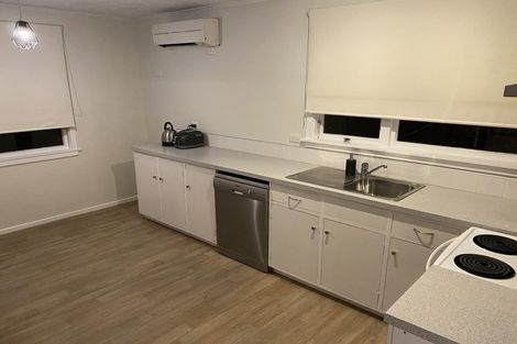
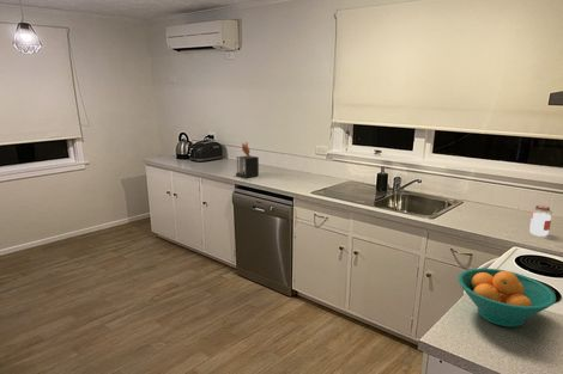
+ fruit bowl (503, 294)
+ jar (540, 220)
+ knife block (246, 159)
